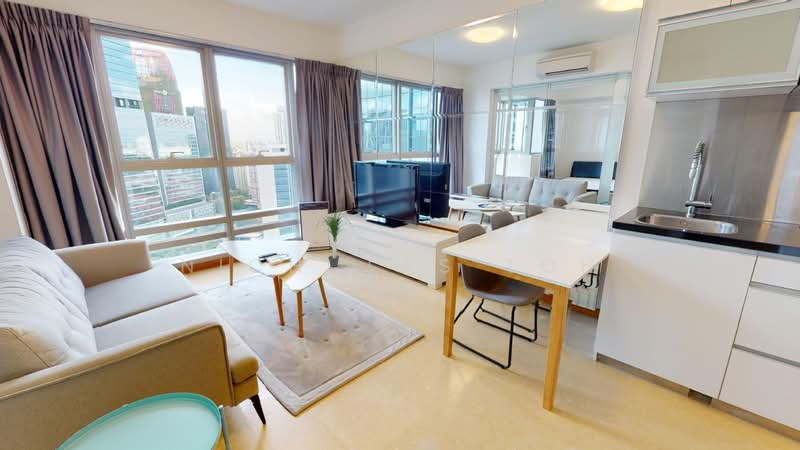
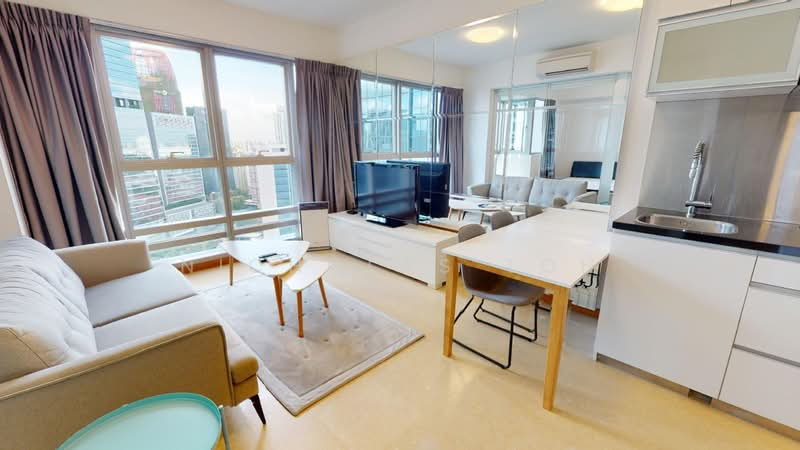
- potted plant (334, 235)
